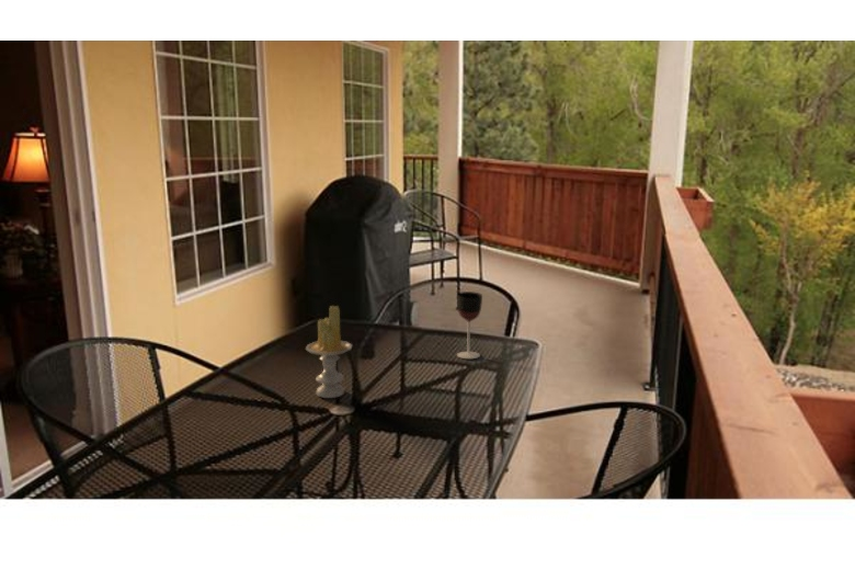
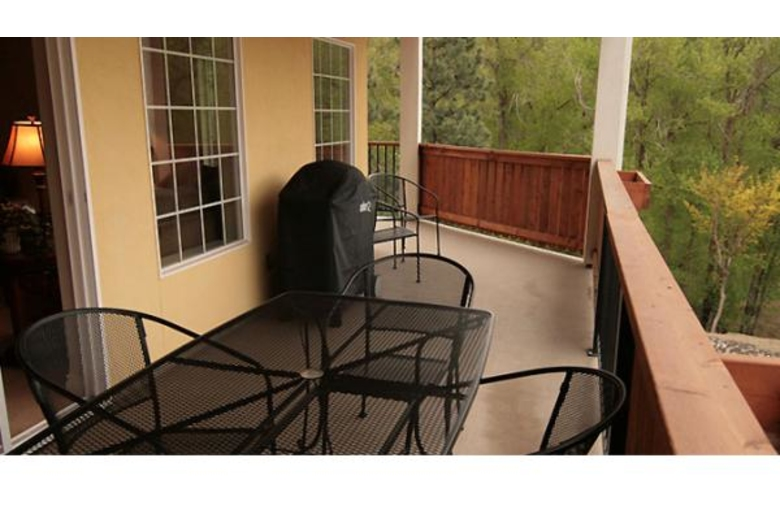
- candle (329, 350)
- wineglass (468, 324)
